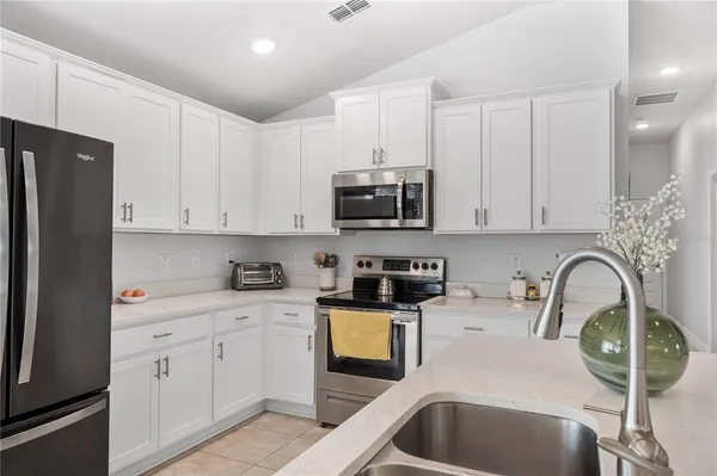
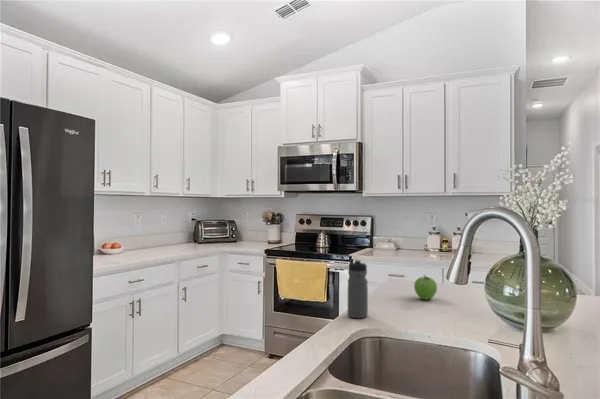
+ fruit (425, 286)
+ water bottle (357, 287)
